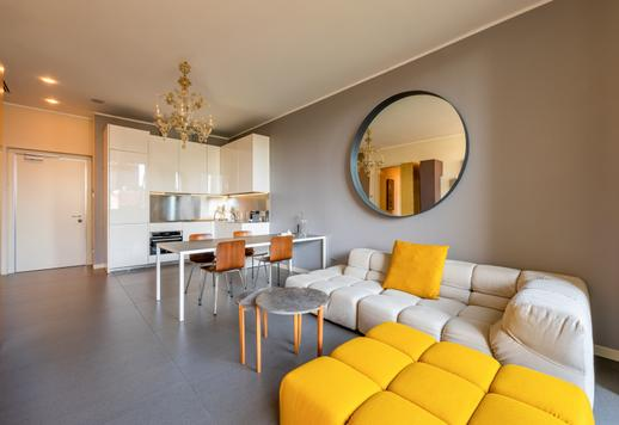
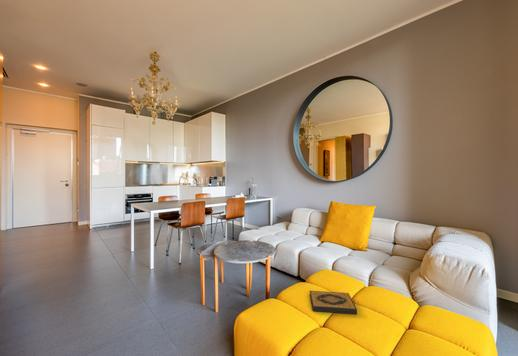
+ hardback book (331, 301)
